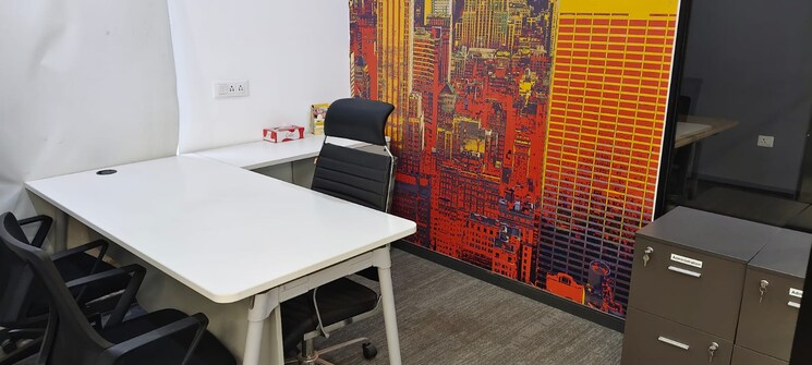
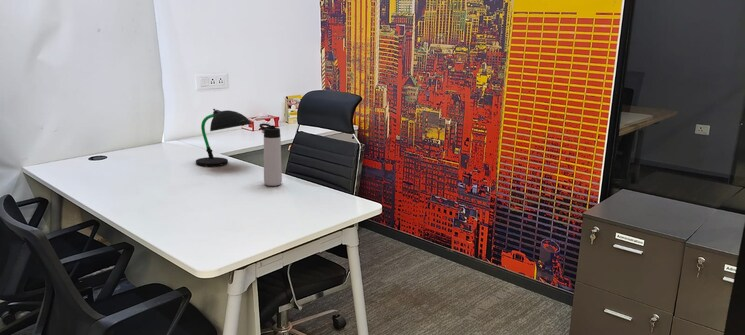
+ thermos bottle (269, 154)
+ desk lamp (220, 129)
